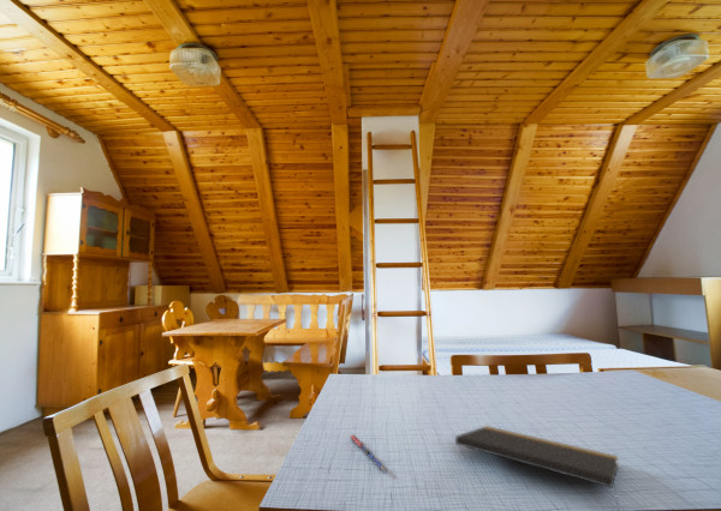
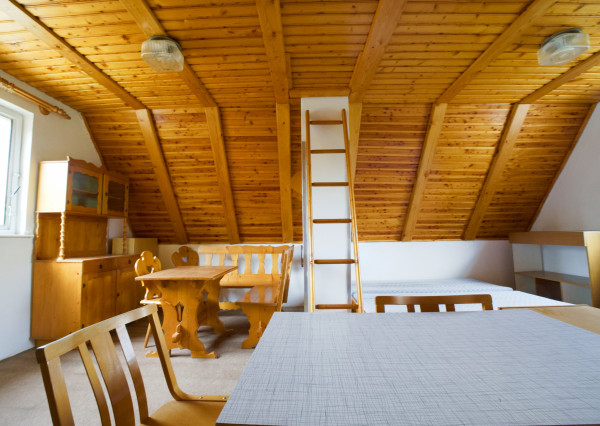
- notepad (535, 450)
- pen (367, 450)
